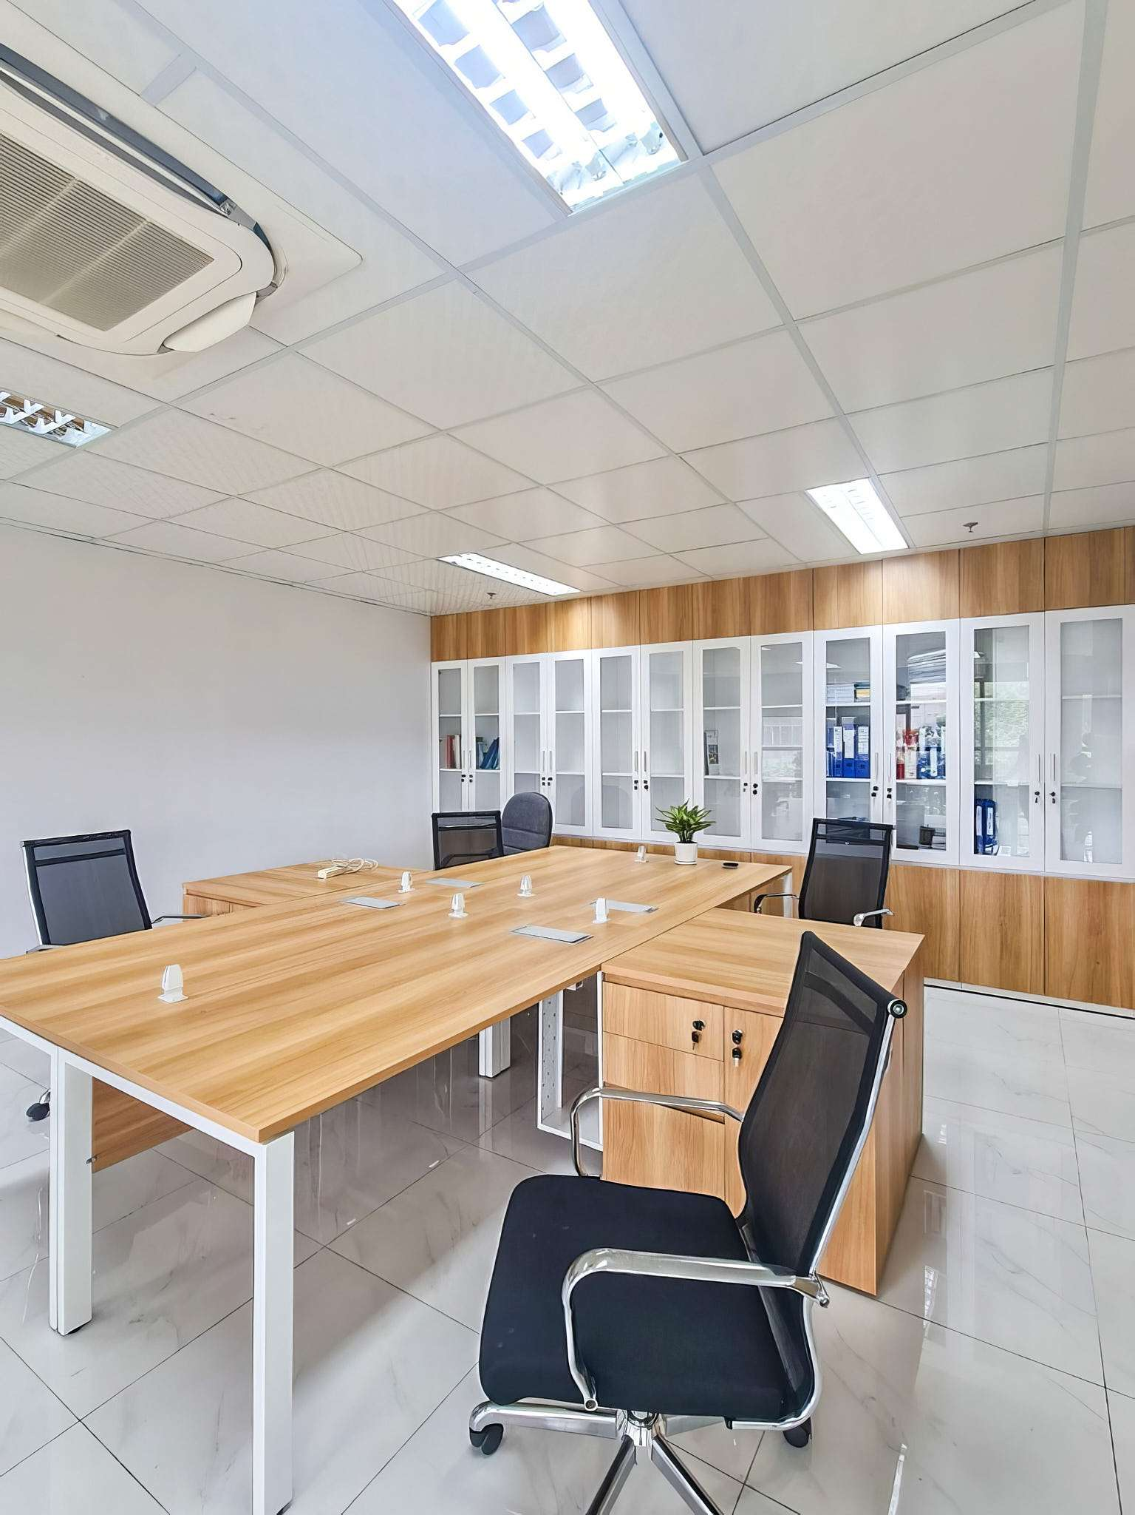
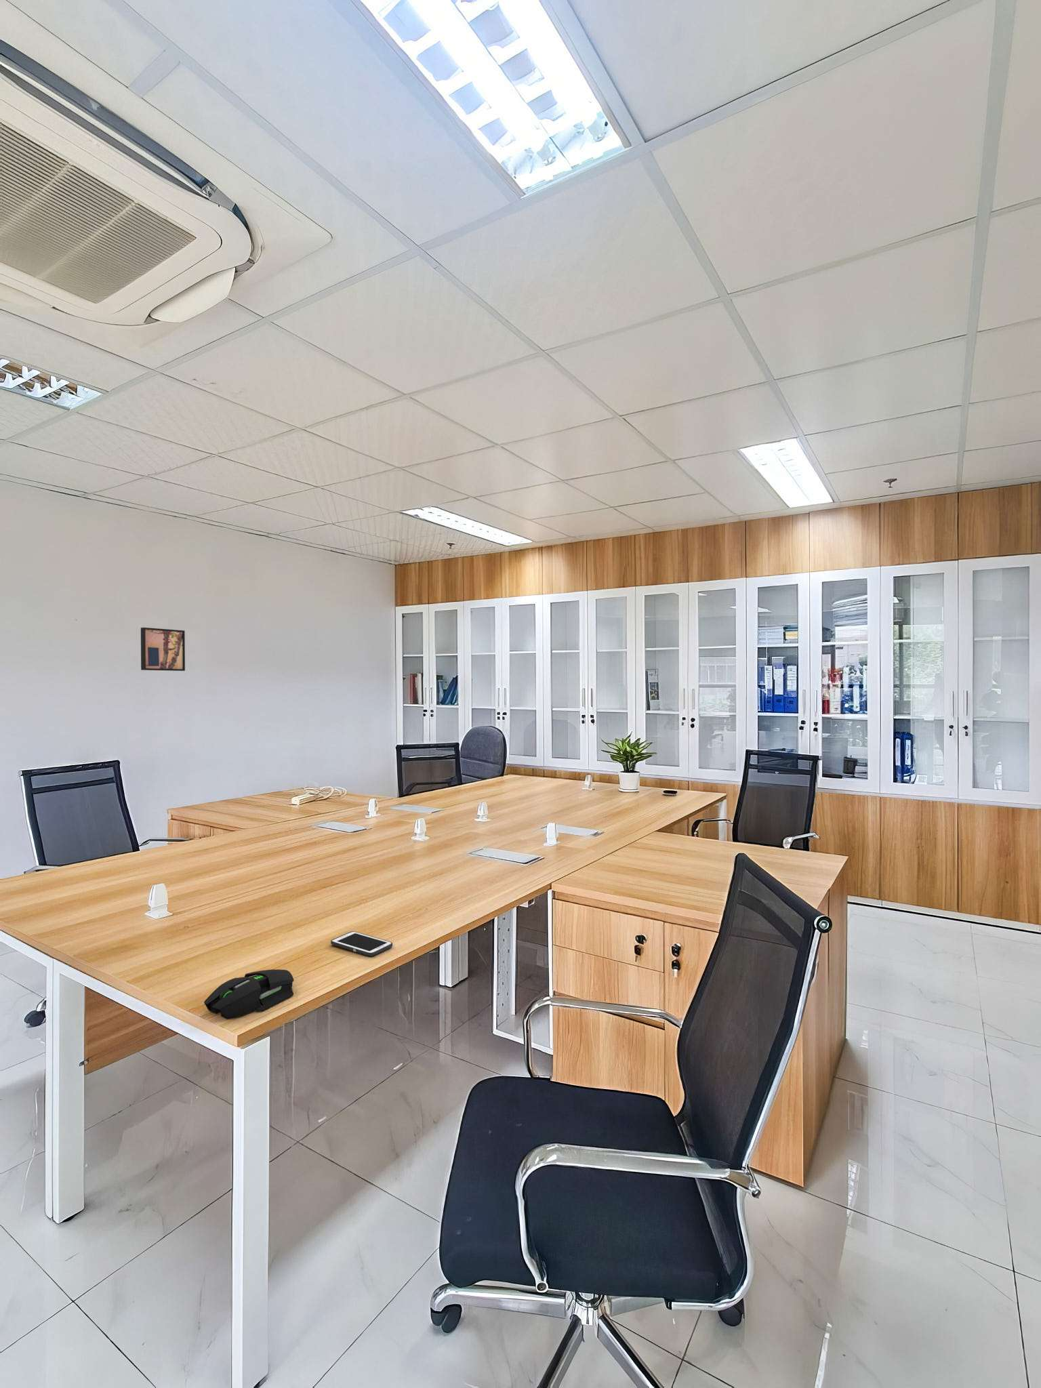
+ cell phone (361, 943)
+ wall art (163, 649)
+ mouse (250, 989)
